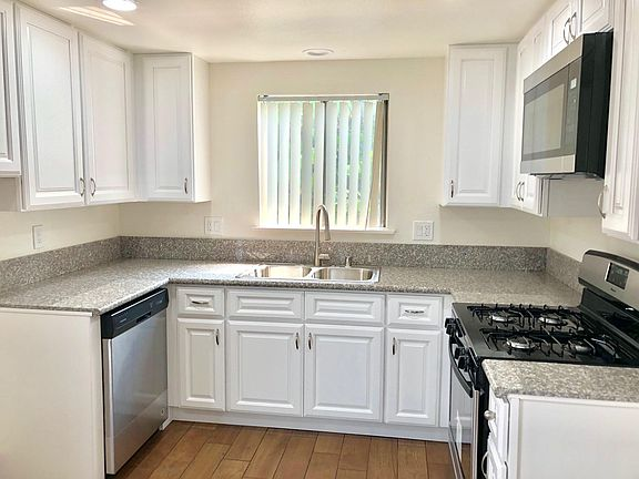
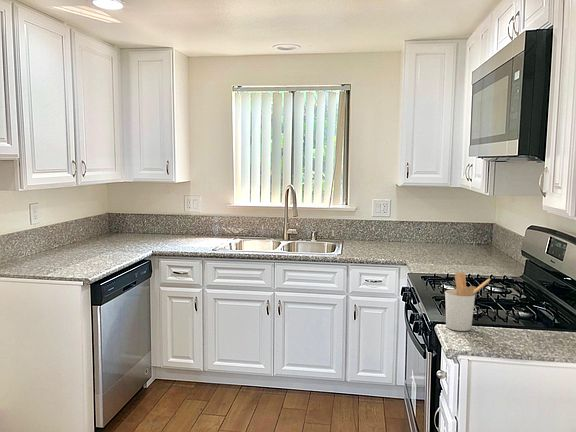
+ utensil holder (467, 302)
